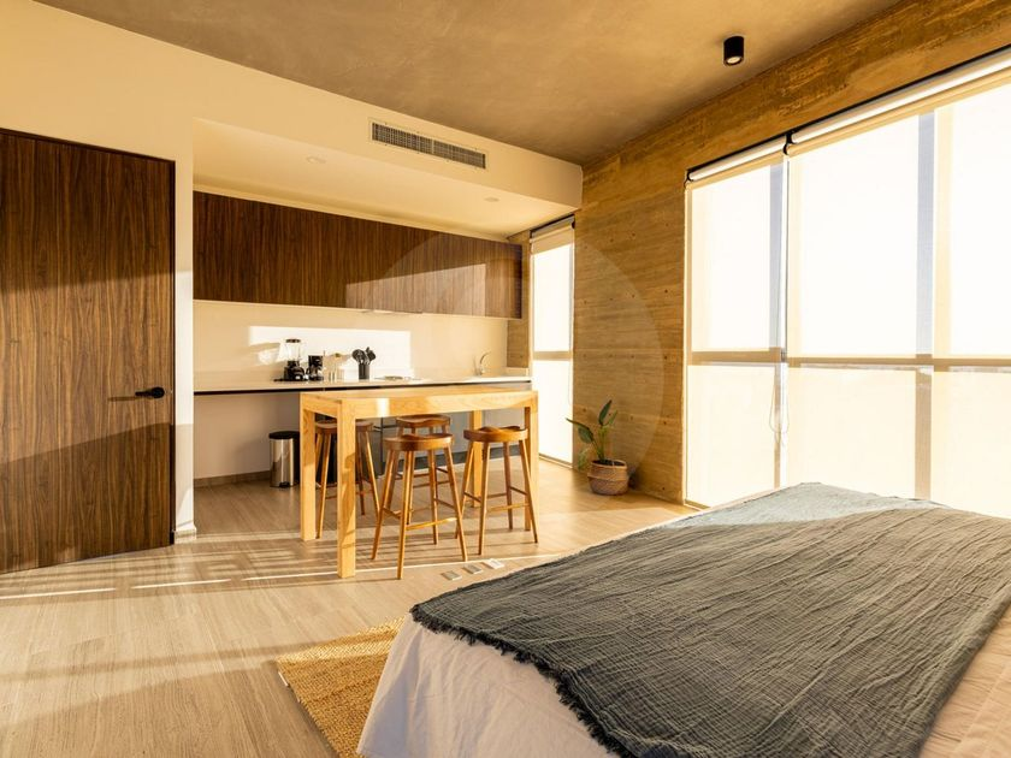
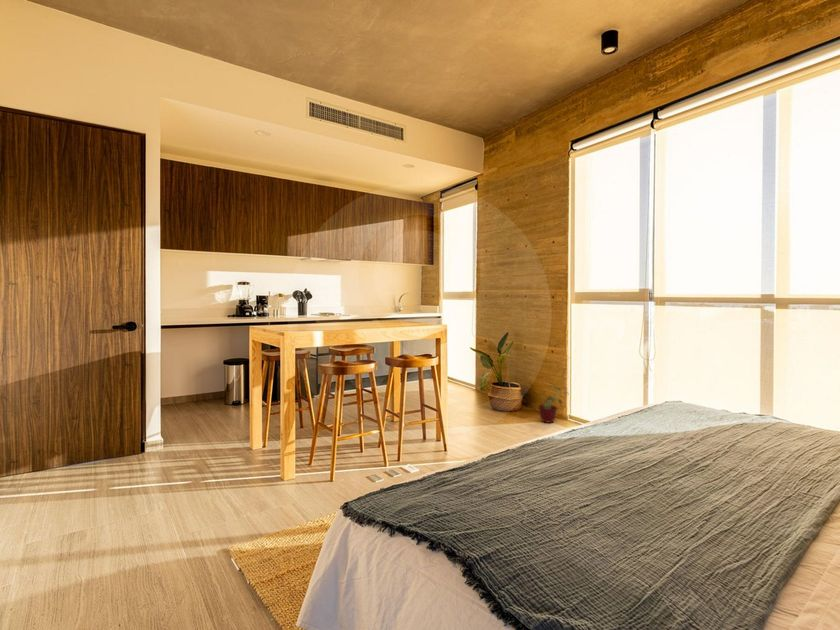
+ potted plant (553, 401)
